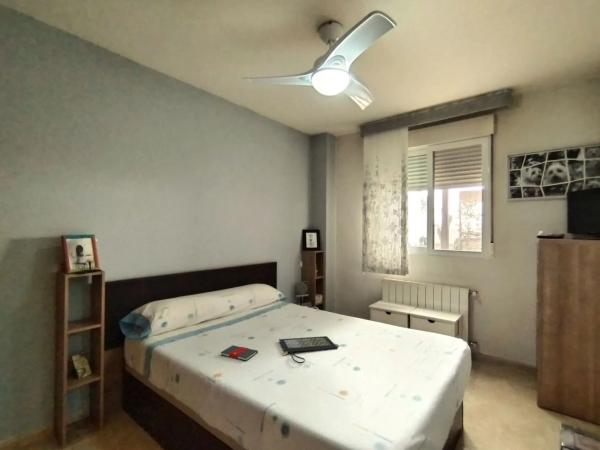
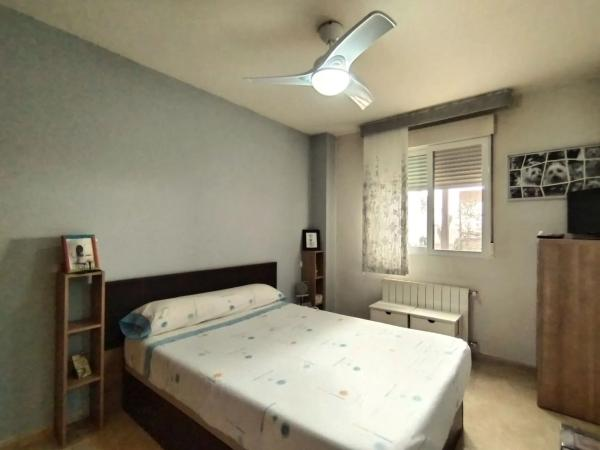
- clutch bag (305, 344)
- book (239, 352)
